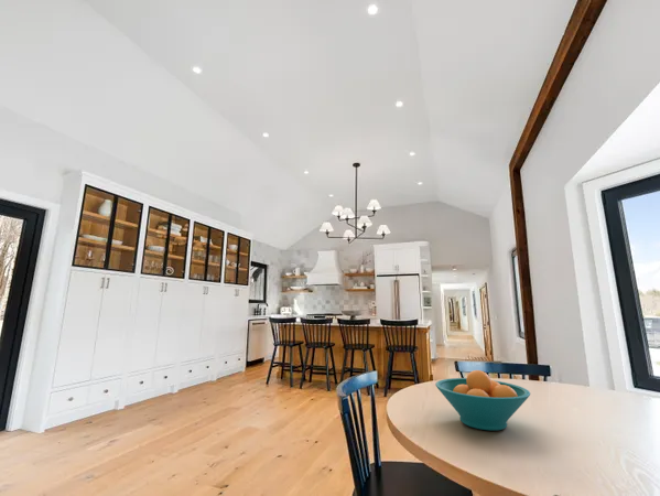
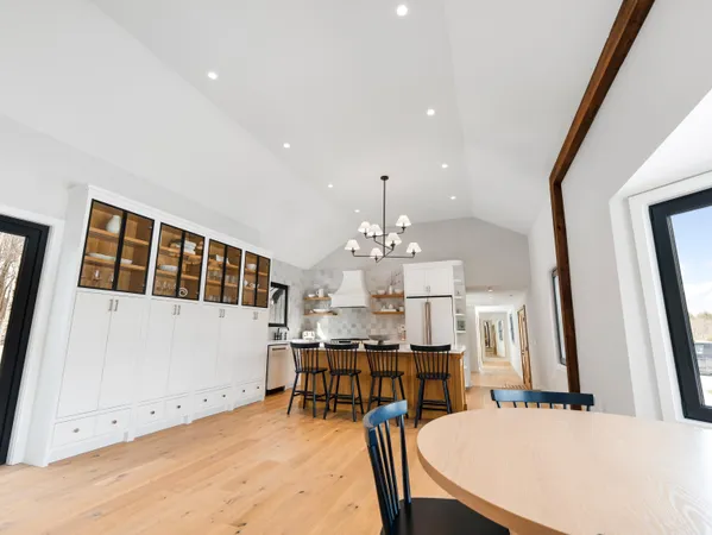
- fruit bowl (480, 397)
